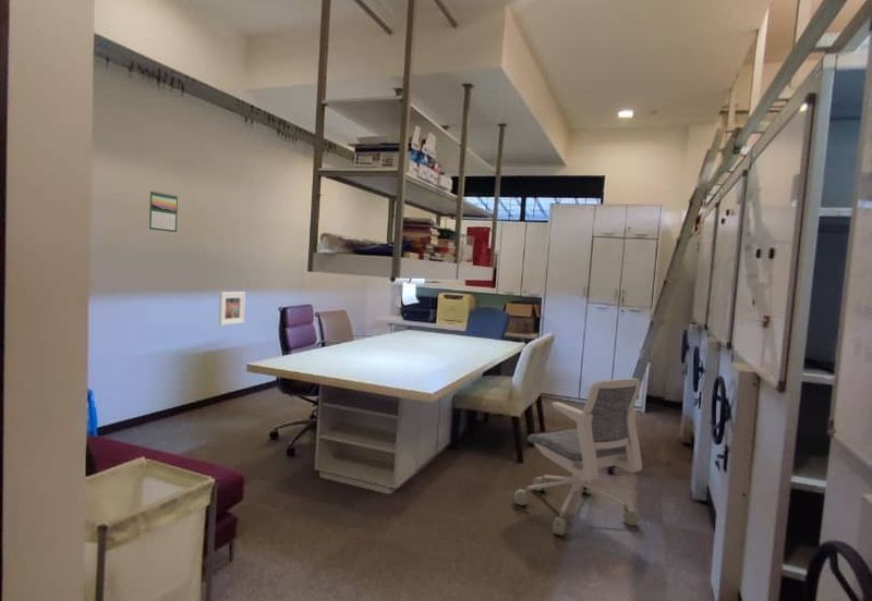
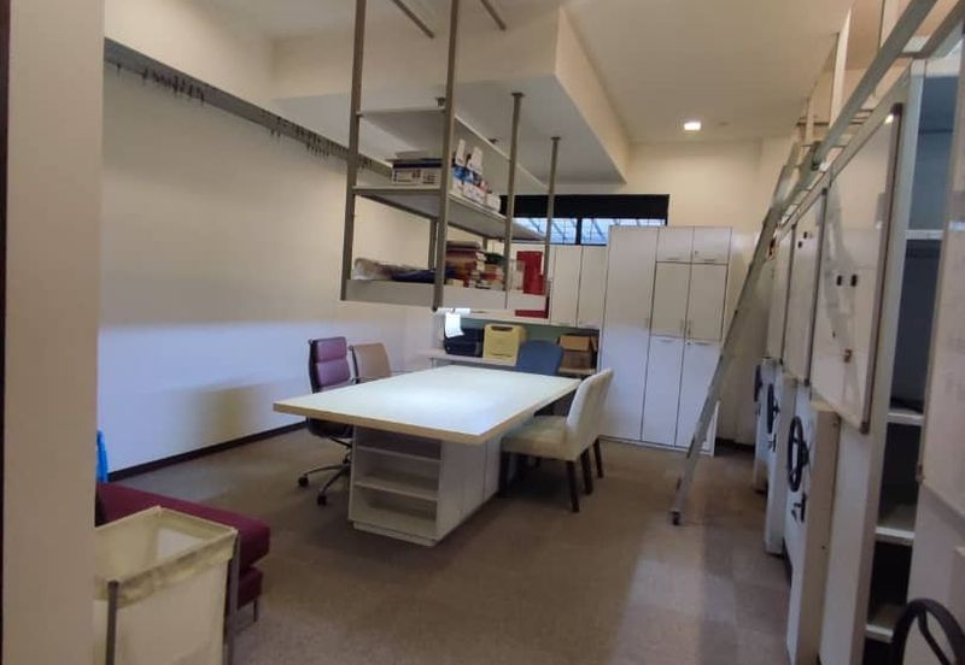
- calendar (164, 211)
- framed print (232, 307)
- office chair (579, 440)
